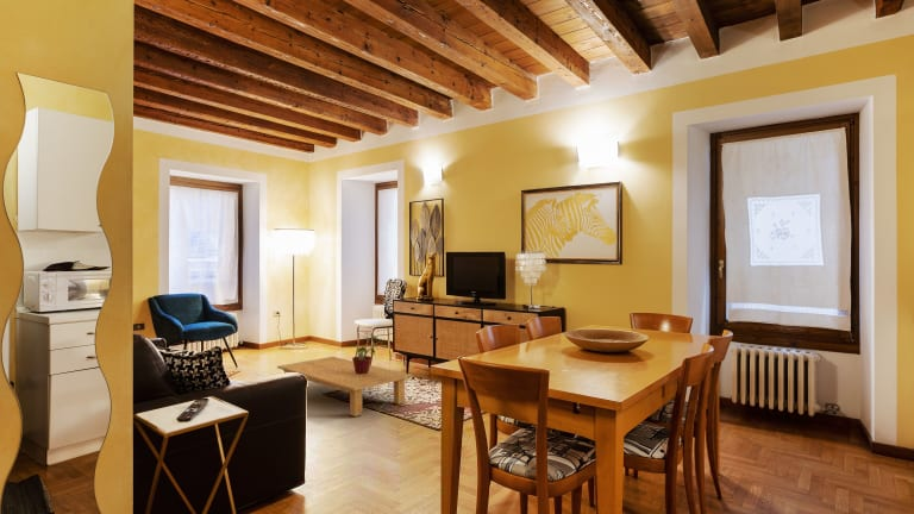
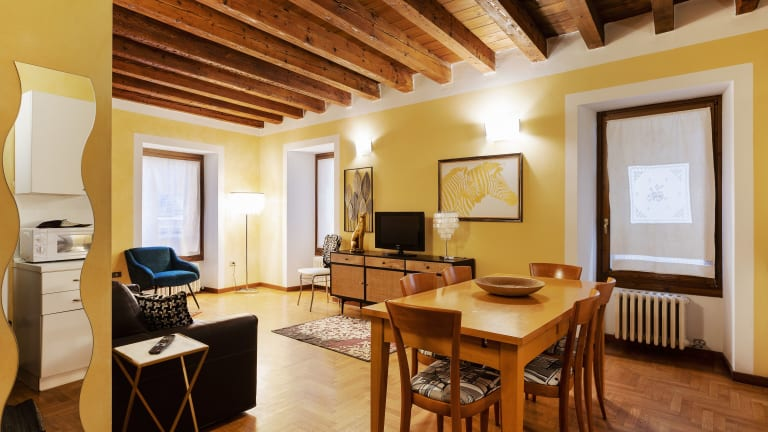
- coffee table (342, 383)
- potted plant (368, 351)
